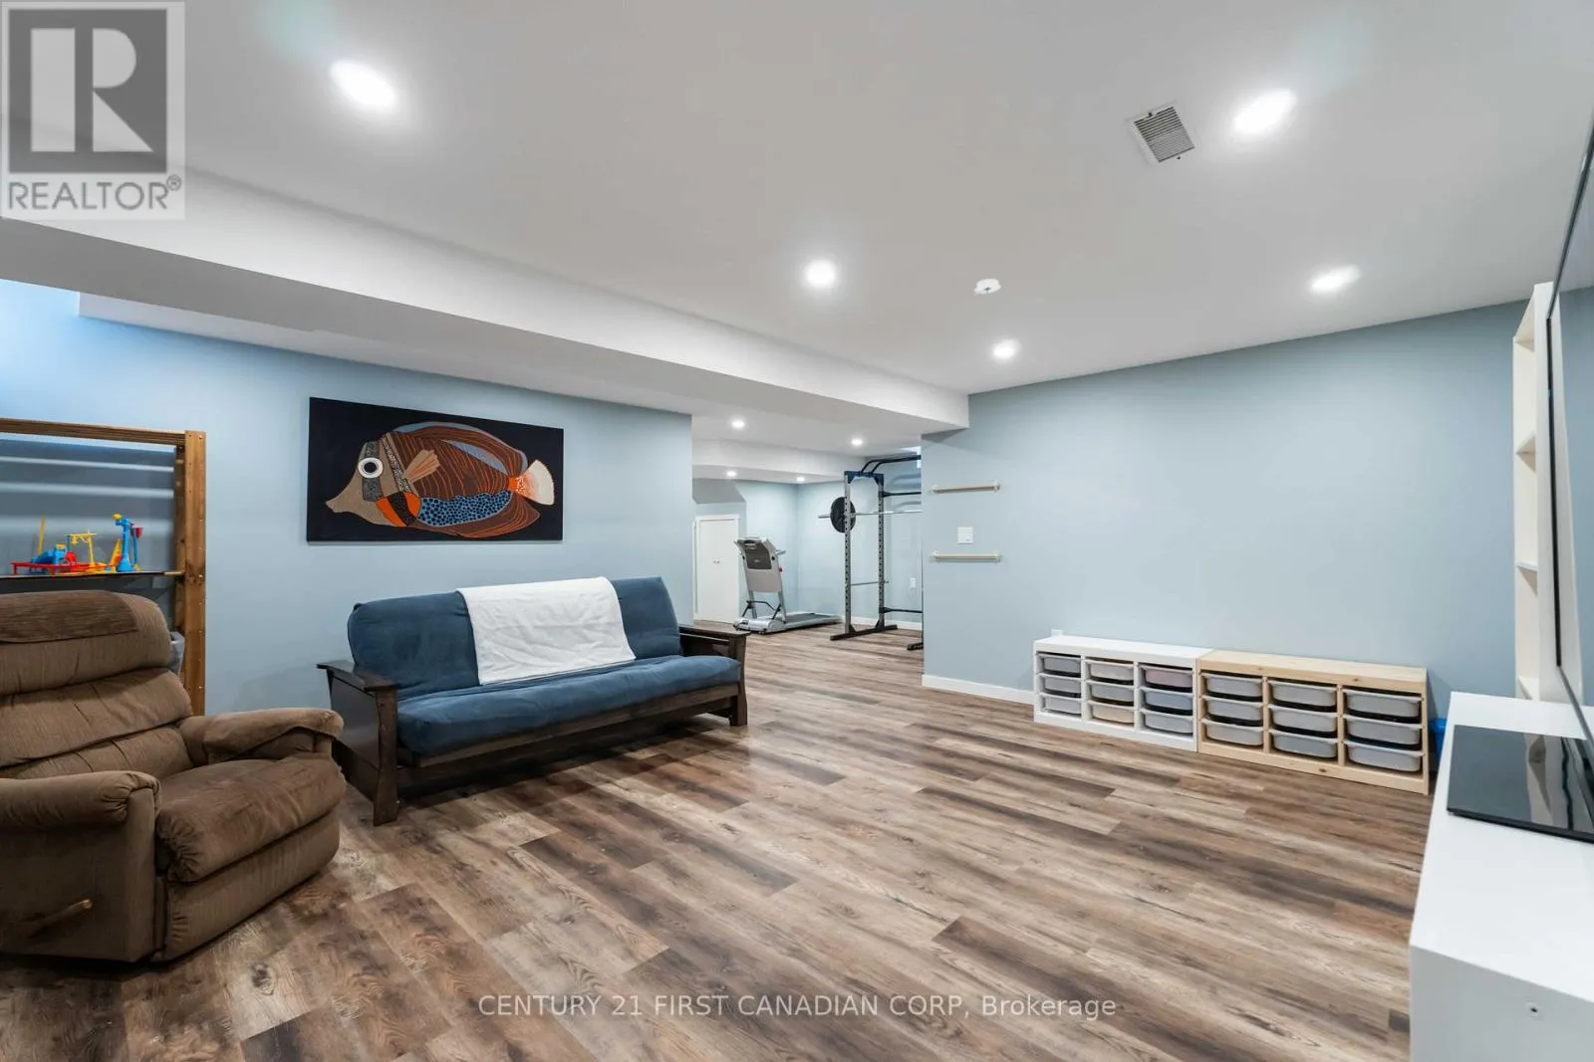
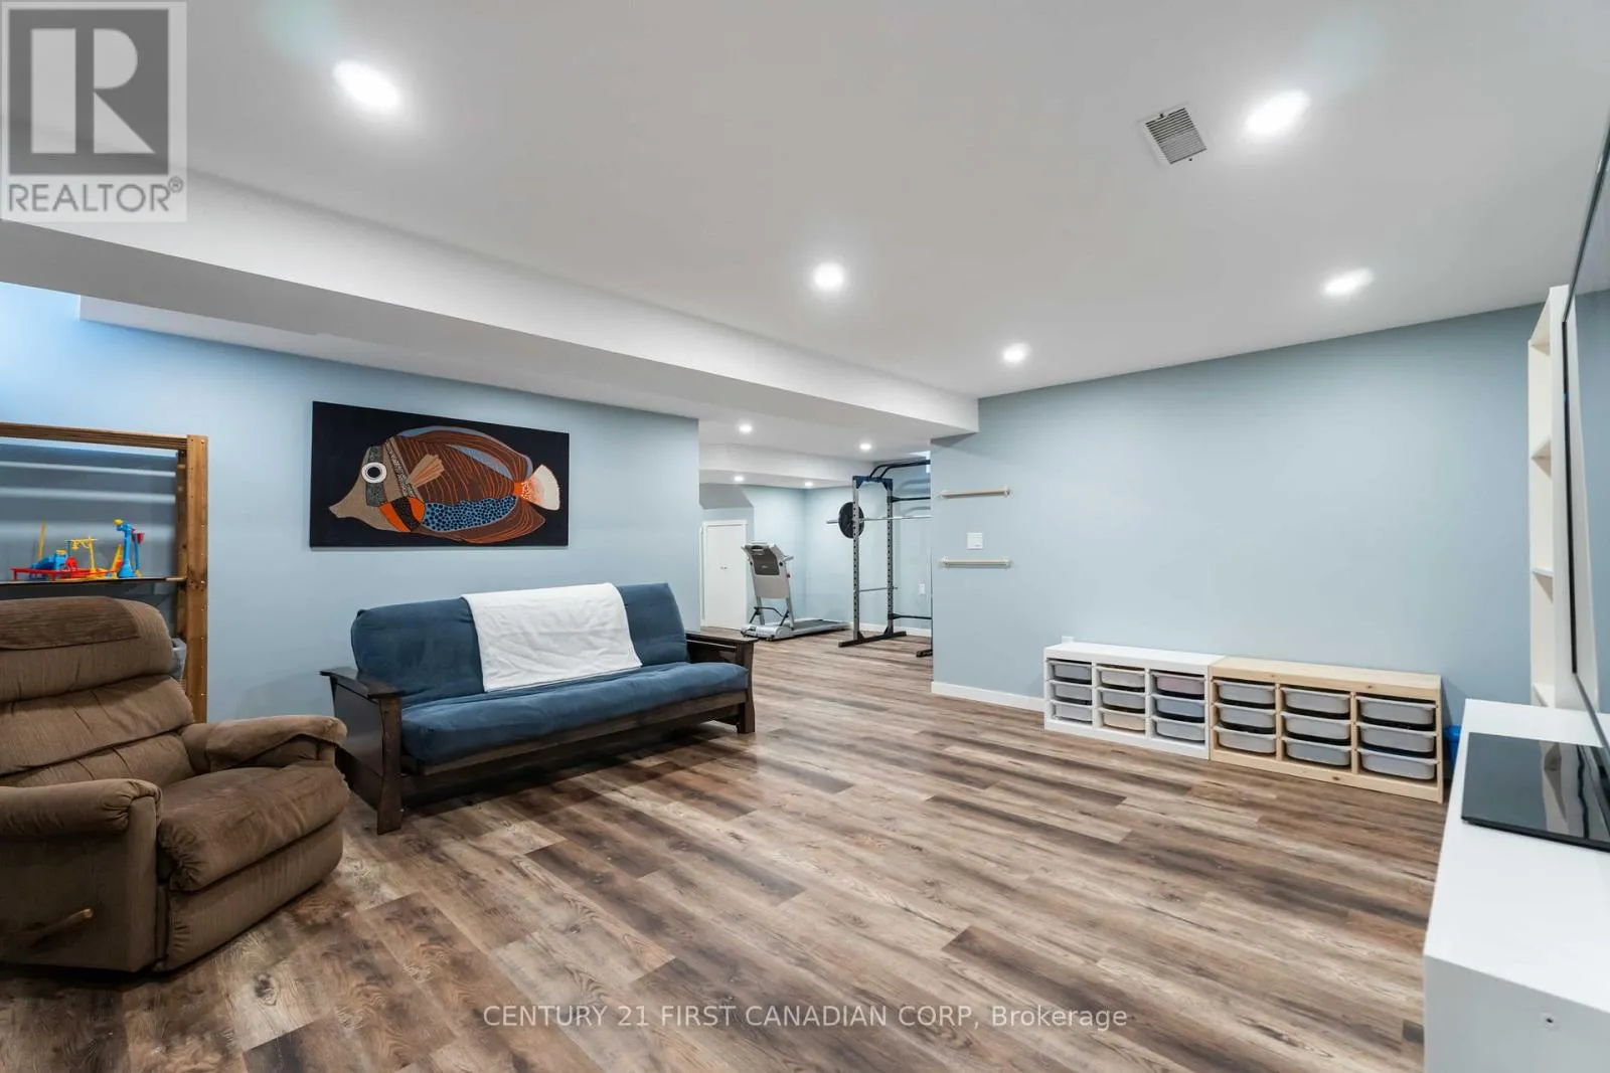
- smoke detector (987, 286)
